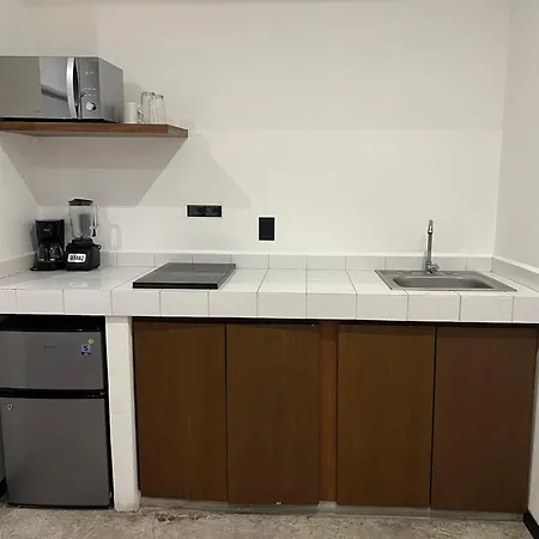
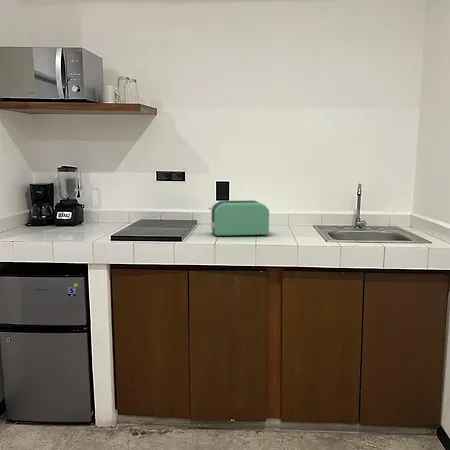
+ toaster (239, 217)
